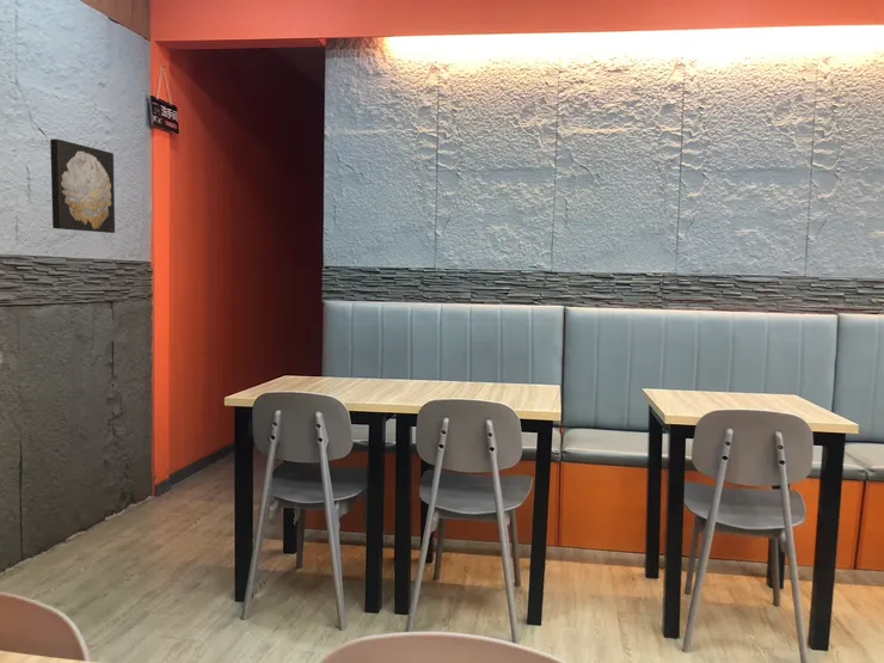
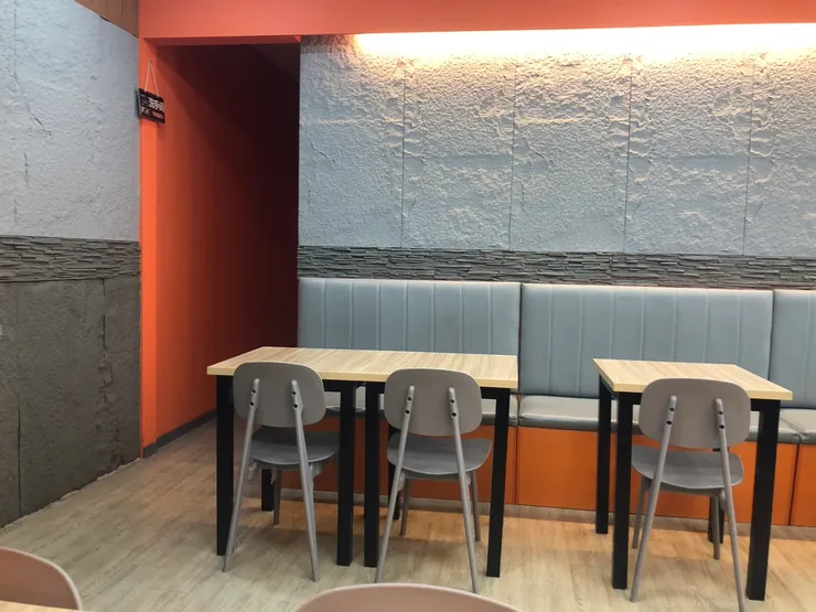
- wall art (84, 189)
